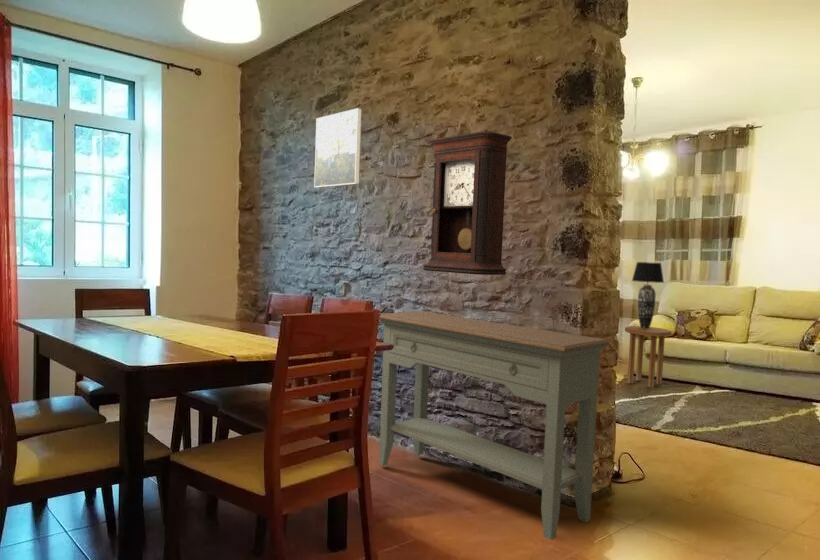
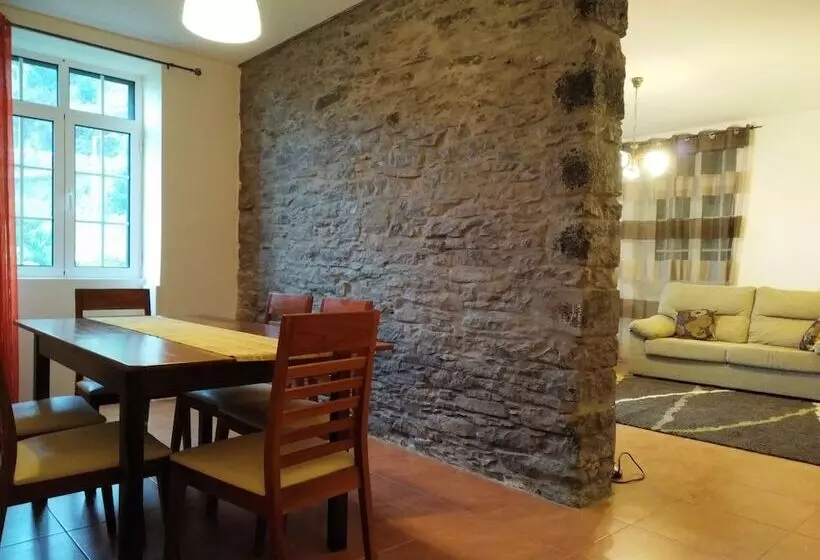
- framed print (336, 149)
- table lamp (646, 295)
- pendulum clock (463, 205)
- side table (642, 356)
- console table (466, 432)
